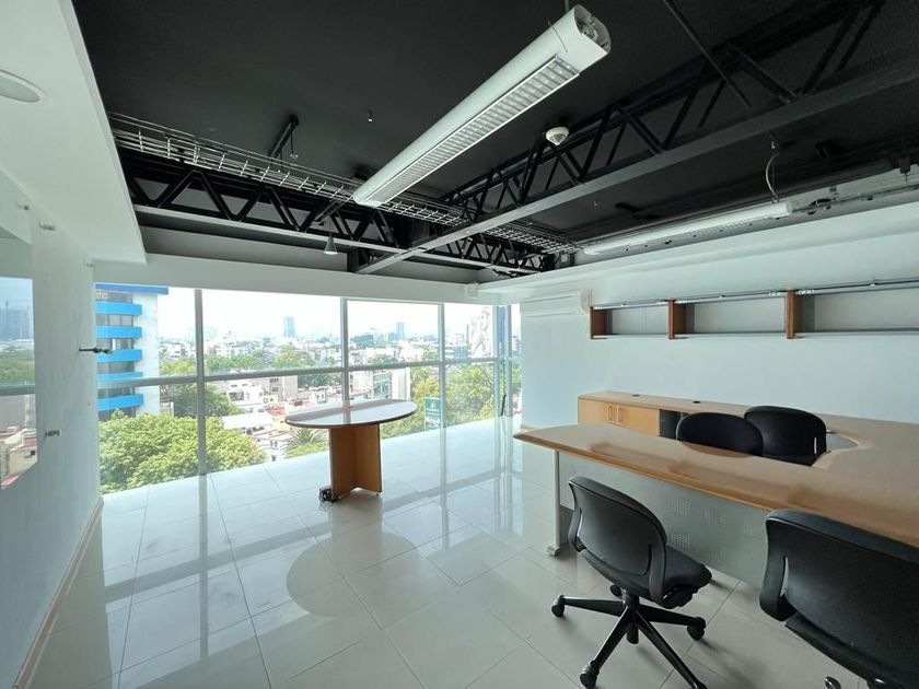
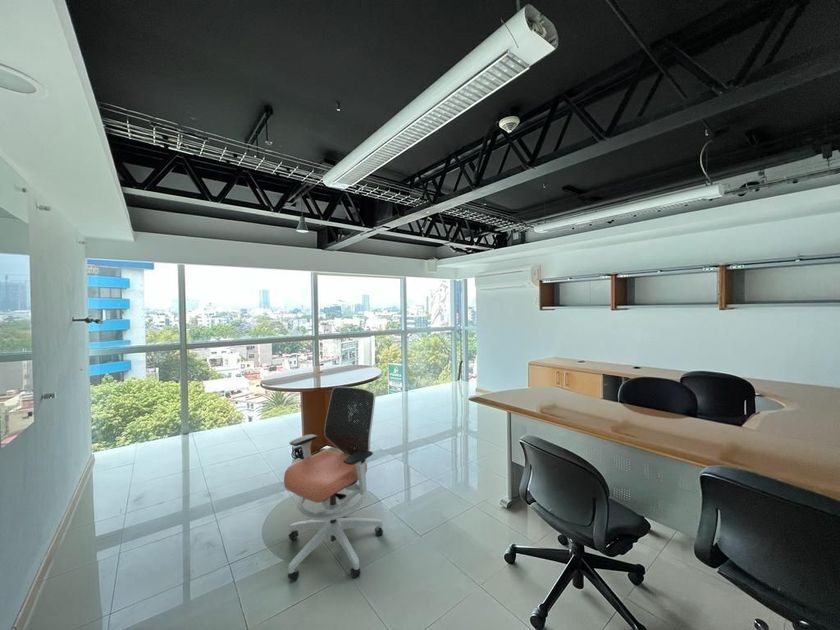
+ office chair (329, 473)
